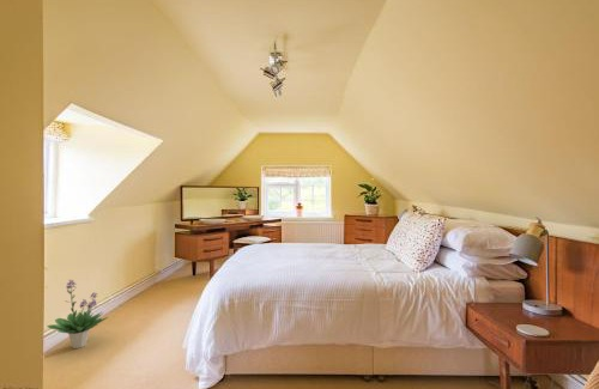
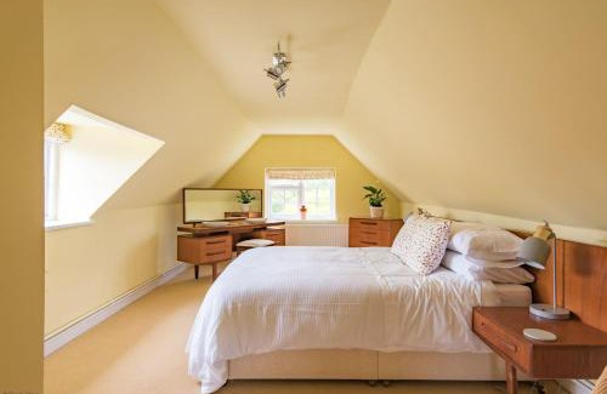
- potted plant (79, 312)
